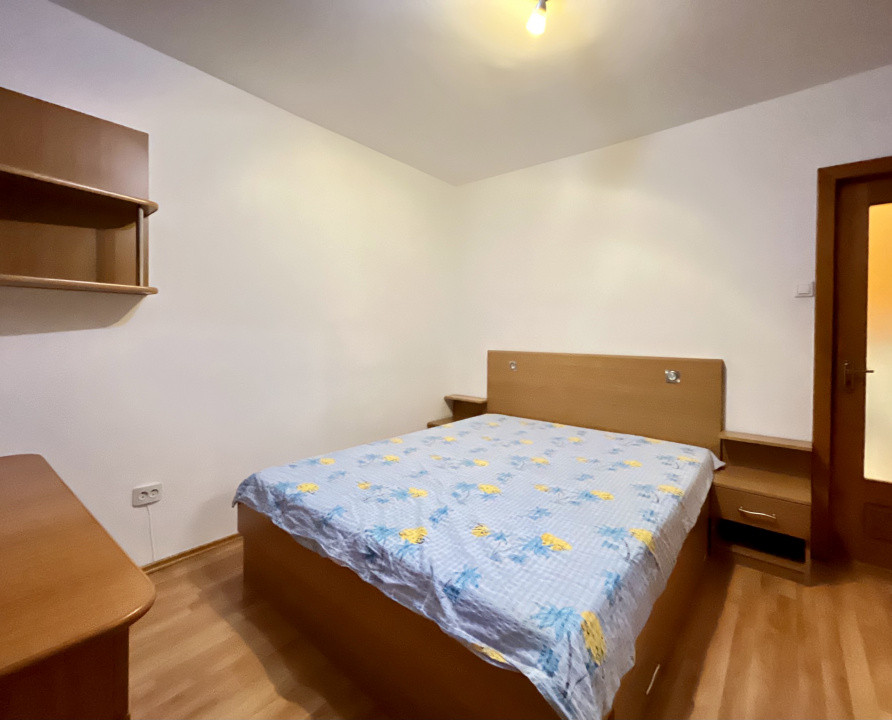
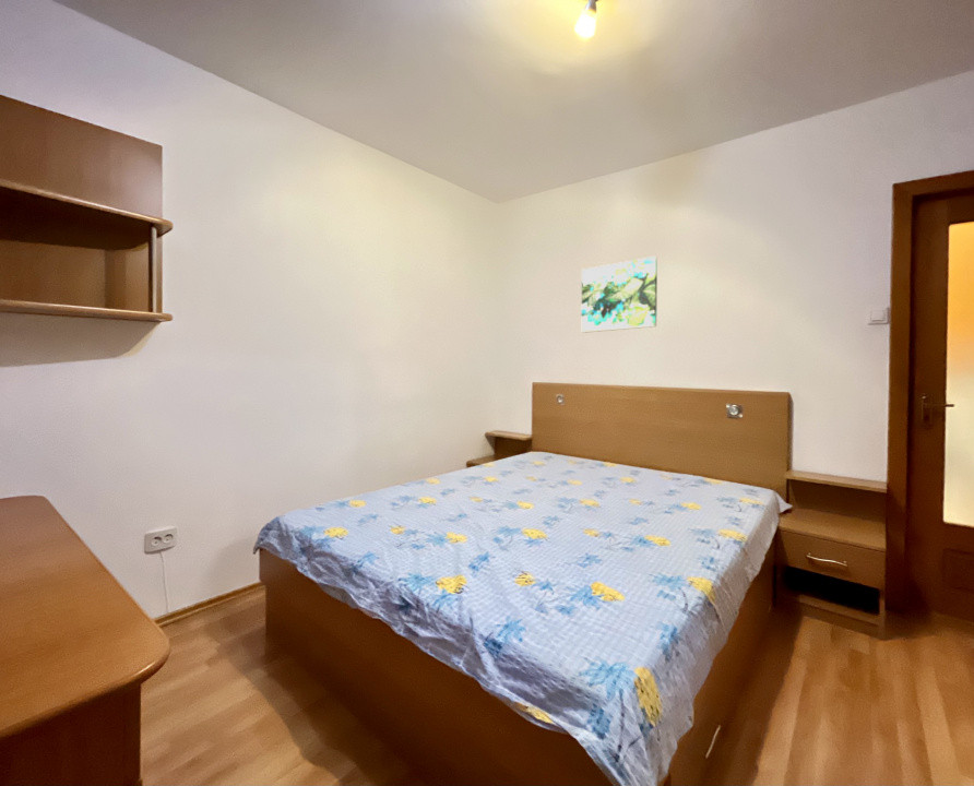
+ wall art (617, 296)
